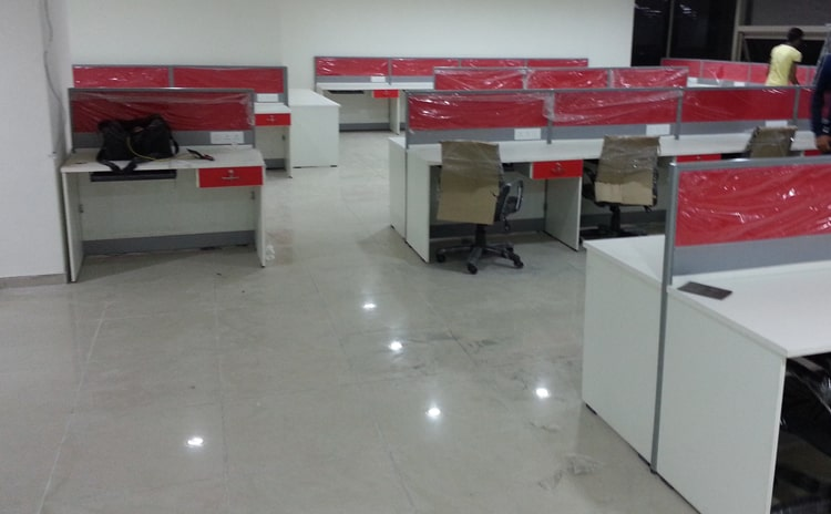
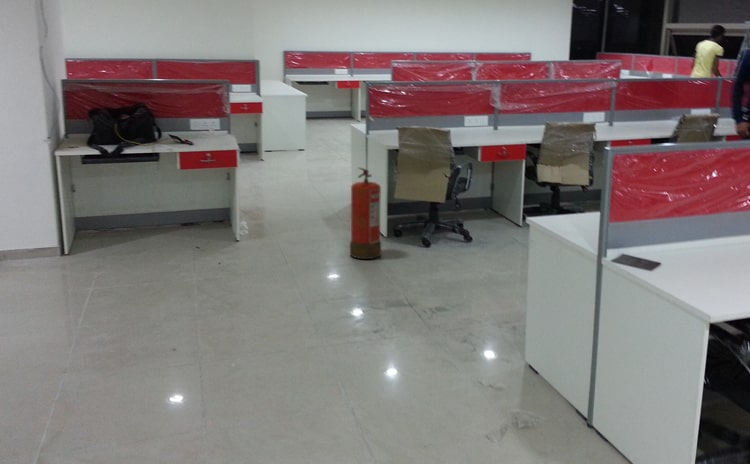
+ fire extinguisher (365, 211)
